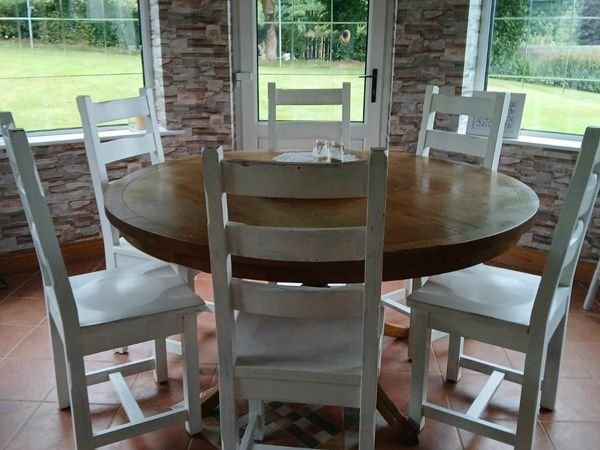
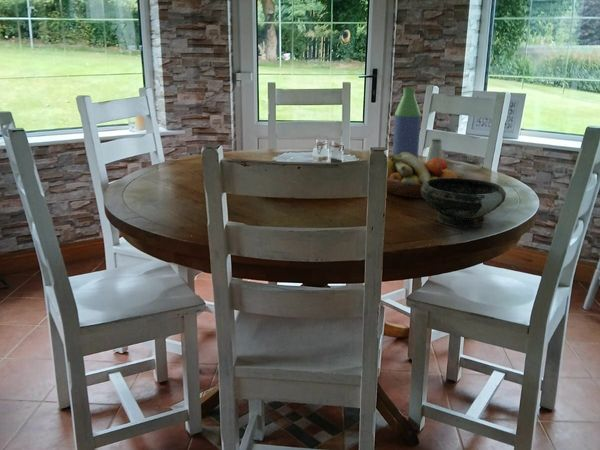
+ bottle (406, 129)
+ bowl (462, 203)
+ saltshaker (435, 151)
+ fruit bowl (419, 172)
